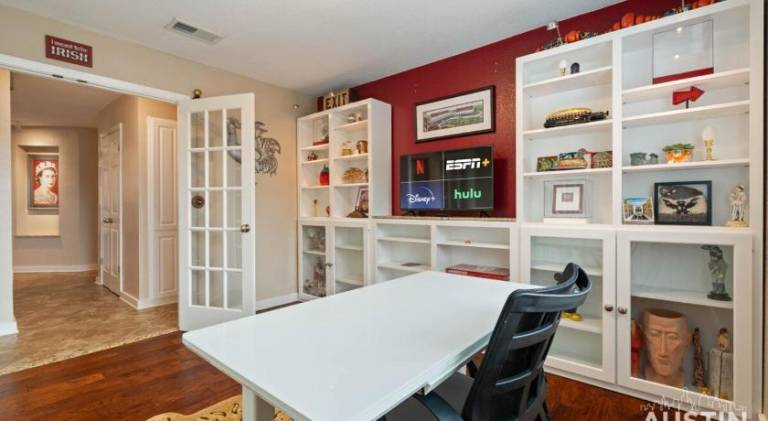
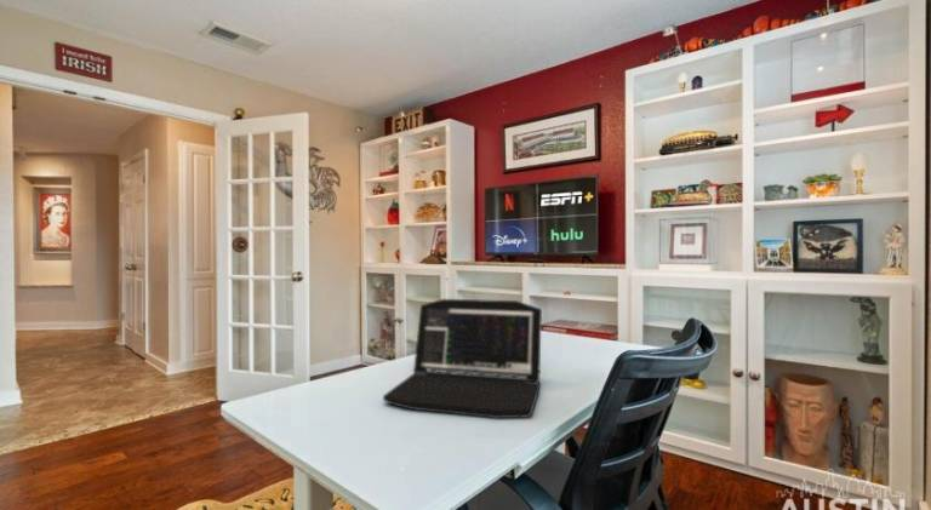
+ laptop (467, 350)
